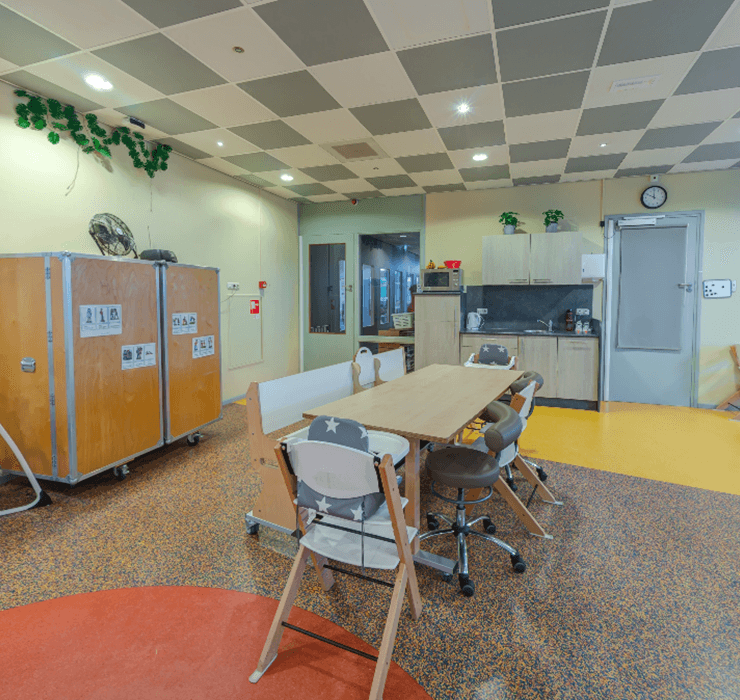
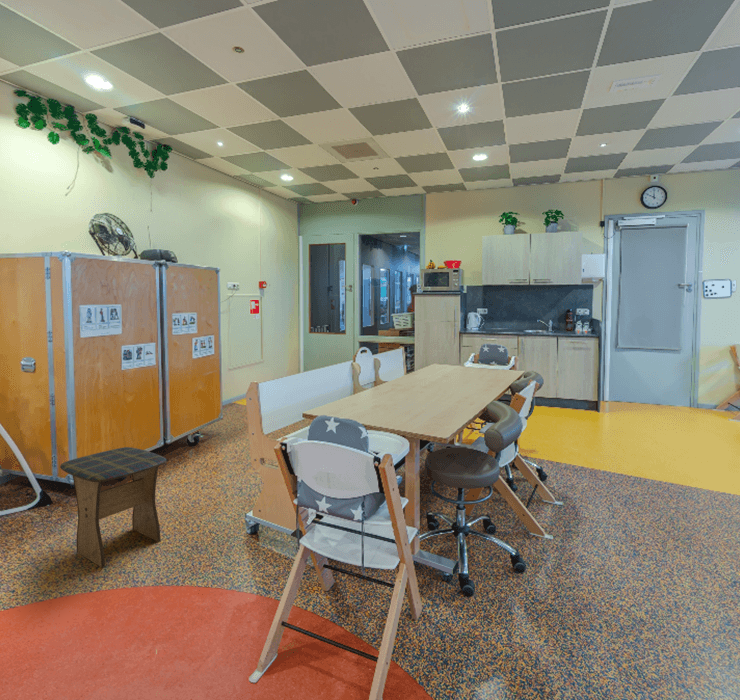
+ stool (116, 503)
